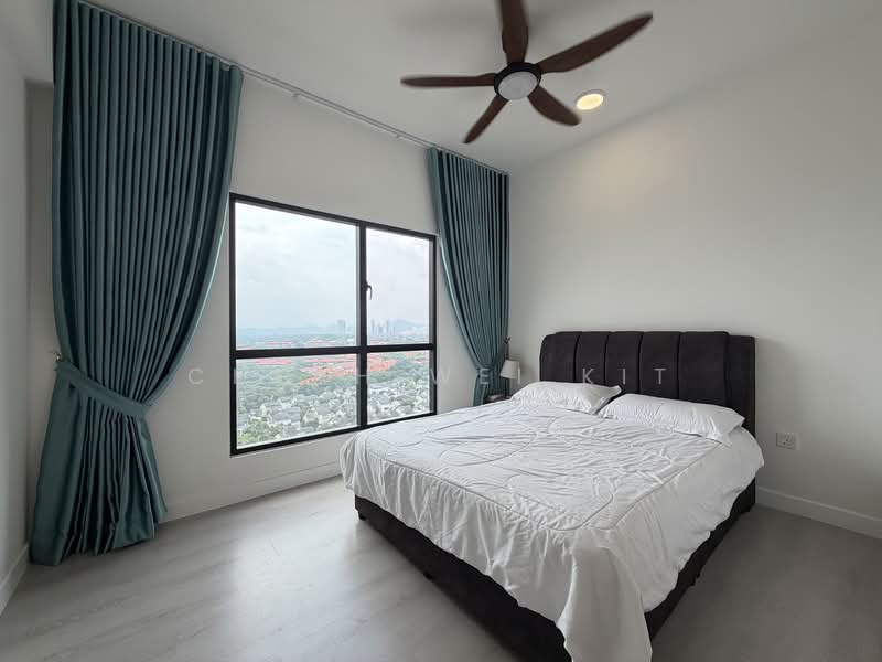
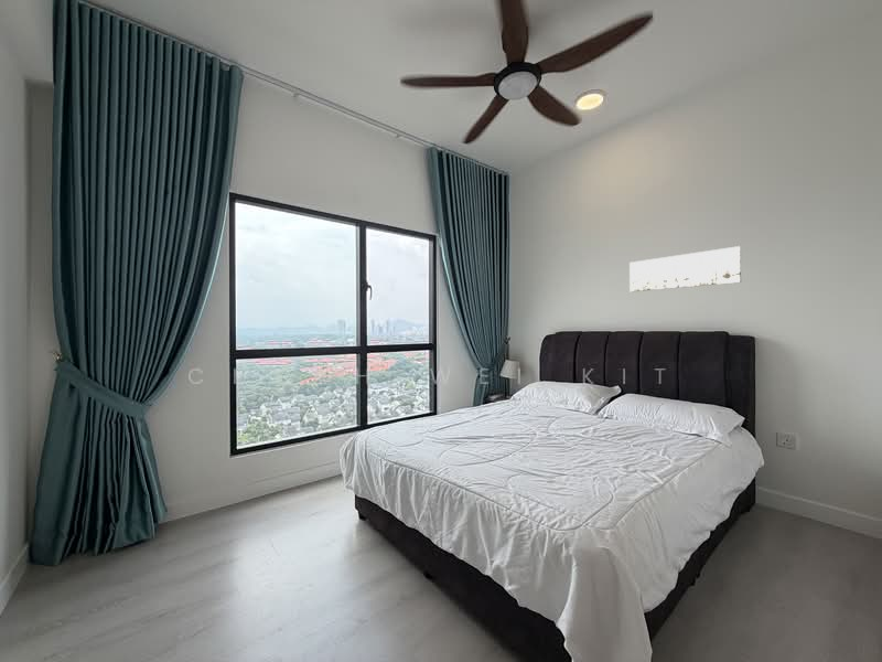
+ wall art (679, 271)
